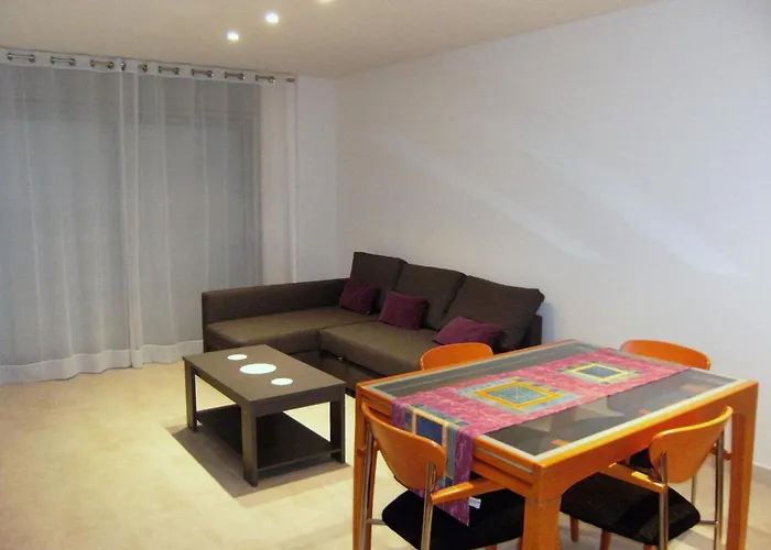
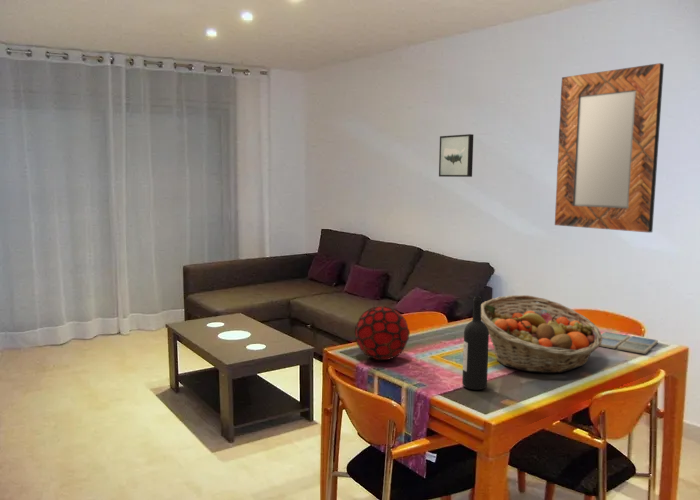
+ wall art (455, 156)
+ decorative orb (381, 332)
+ wine bottle (476, 342)
+ home mirror (604, 150)
+ drink coaster (623, 342)
+ fruit basket (538, 332)
